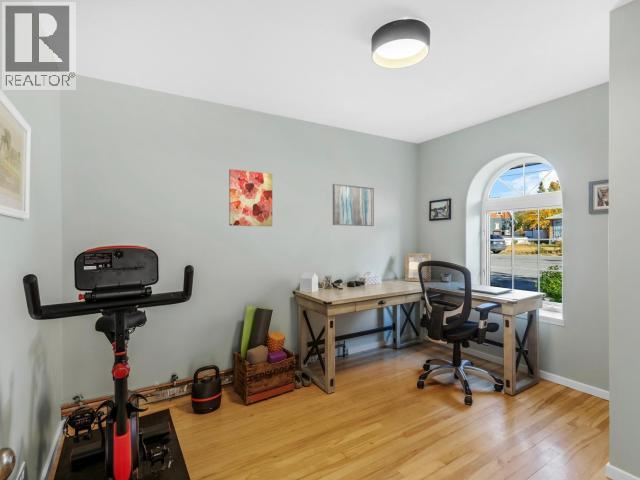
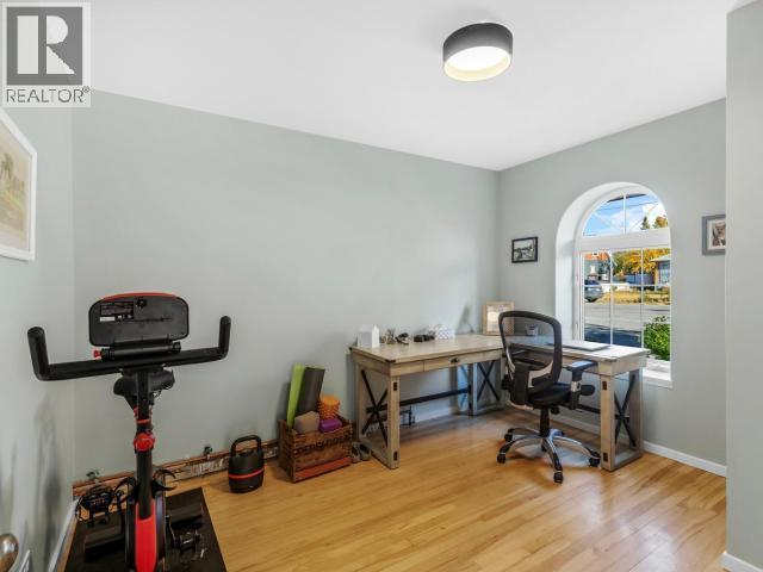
- wall art (353, 205)
- wall art (251, 198)
